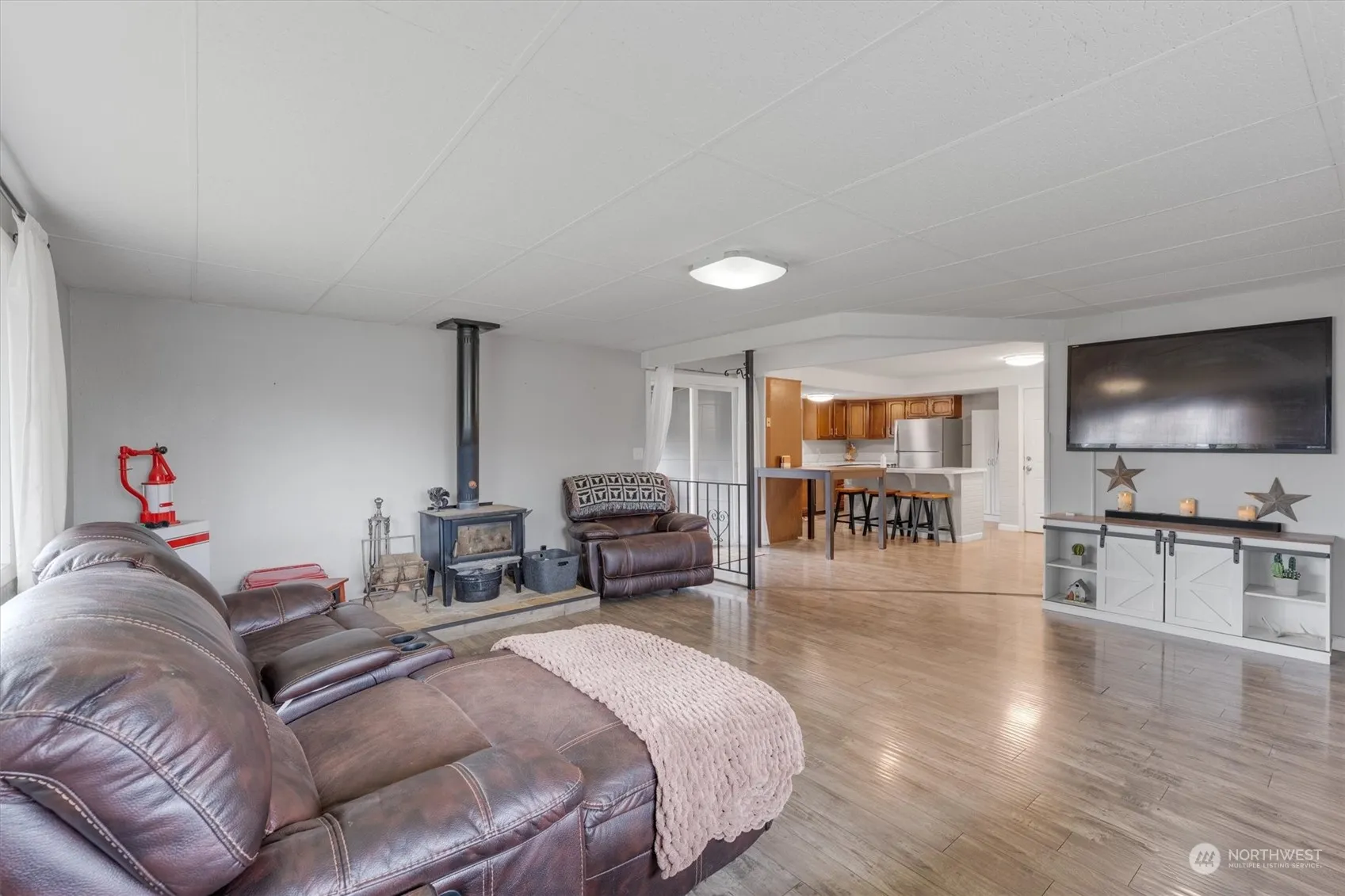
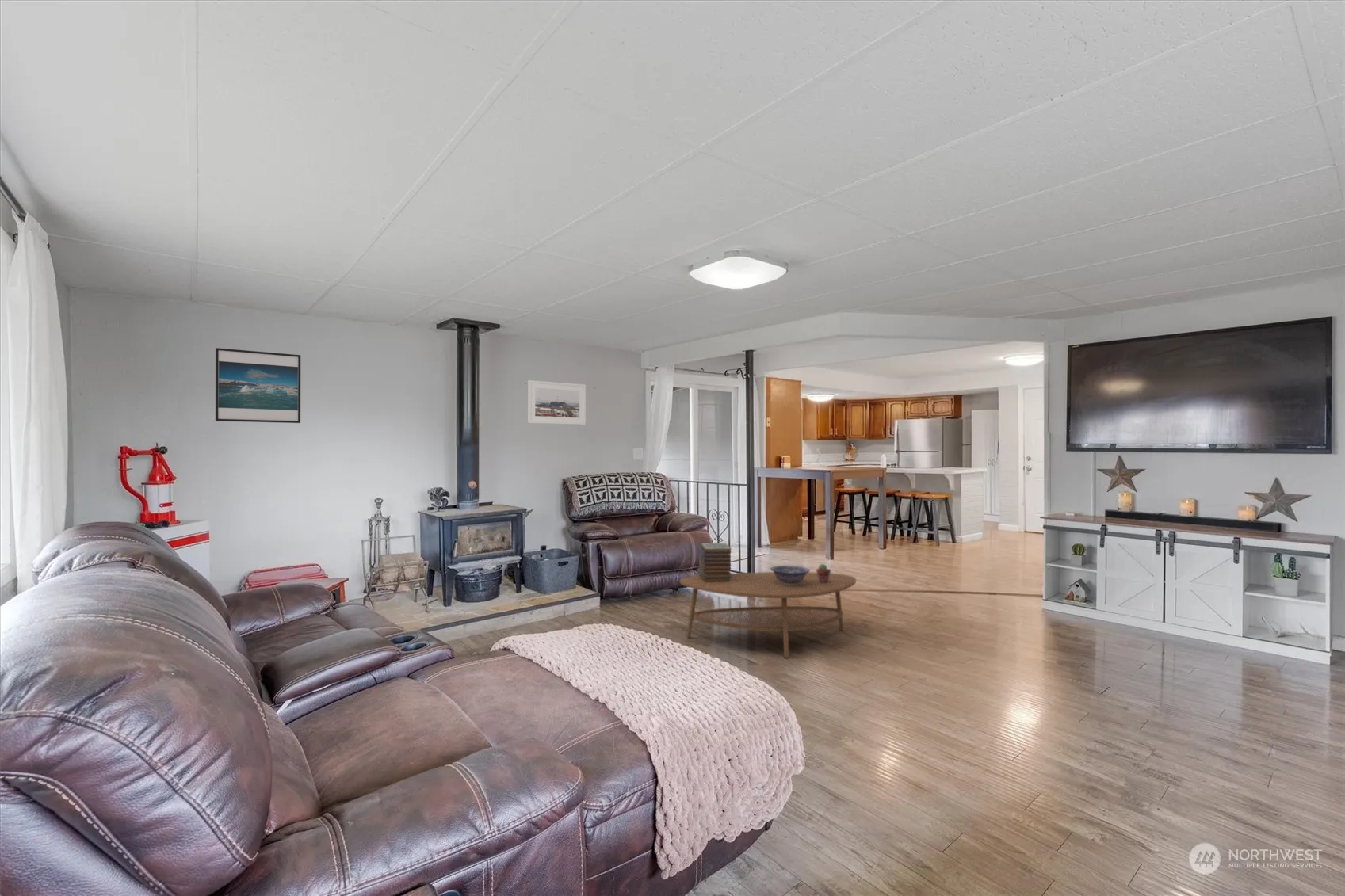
+ potted succulent (823, 572)
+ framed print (259, 387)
+ book stack (715, 561)
+ coffee table (773, 612)
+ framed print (557, 402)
+ decorative bowl (789, 576)
